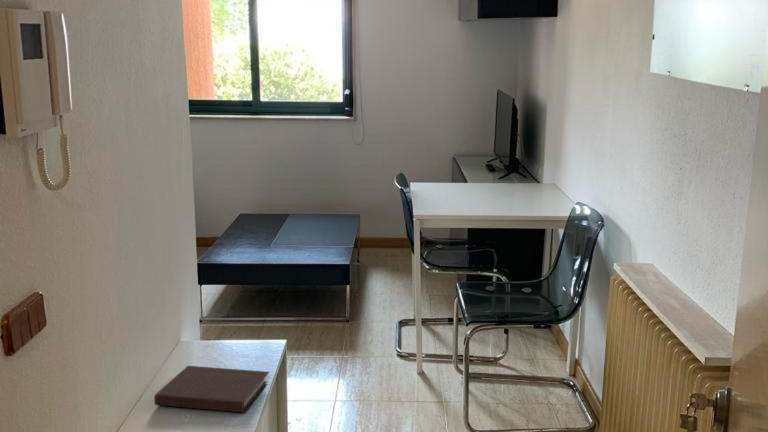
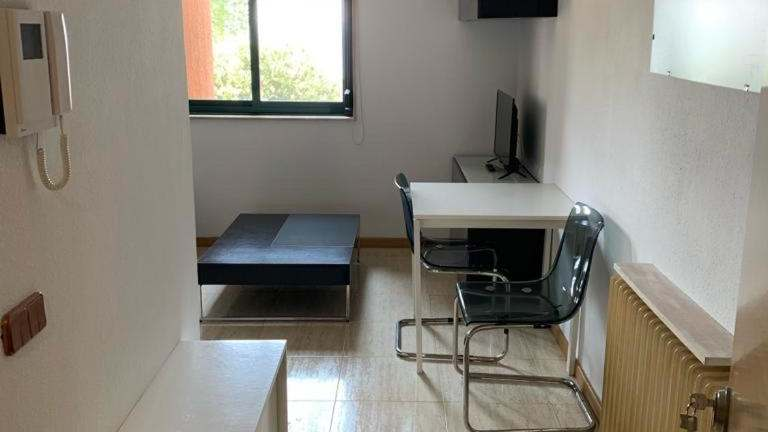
- notebook (214, 388)
